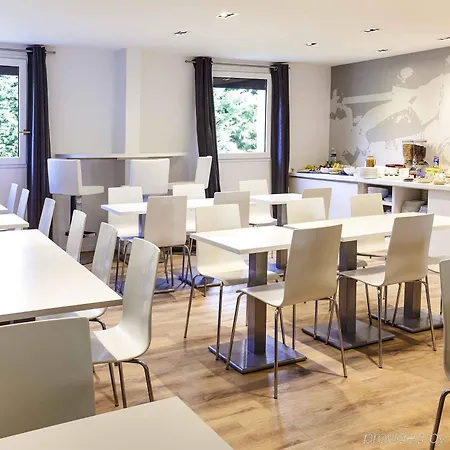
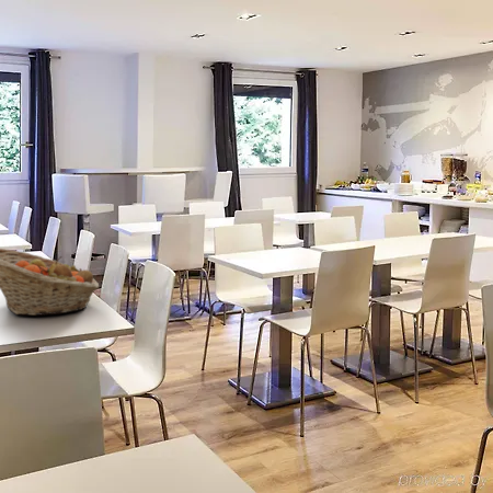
+ fruit basket (42, 278)
